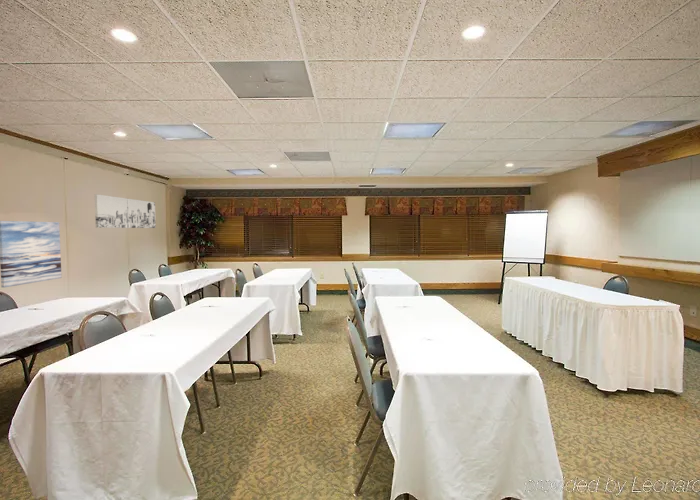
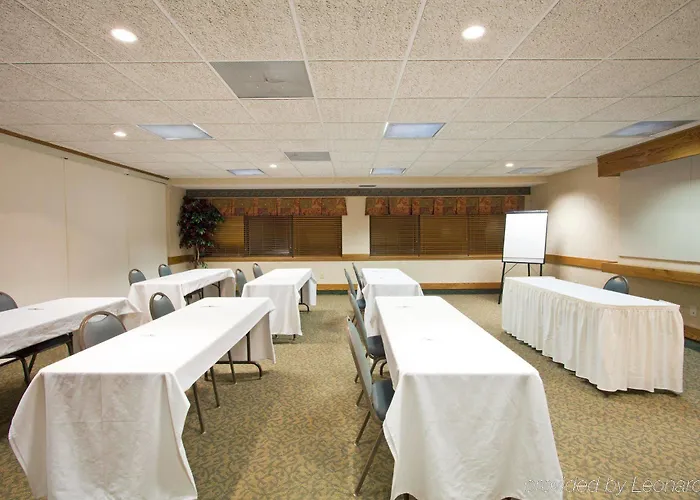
- wall art (129, 213)
- wall art (32, 252)
